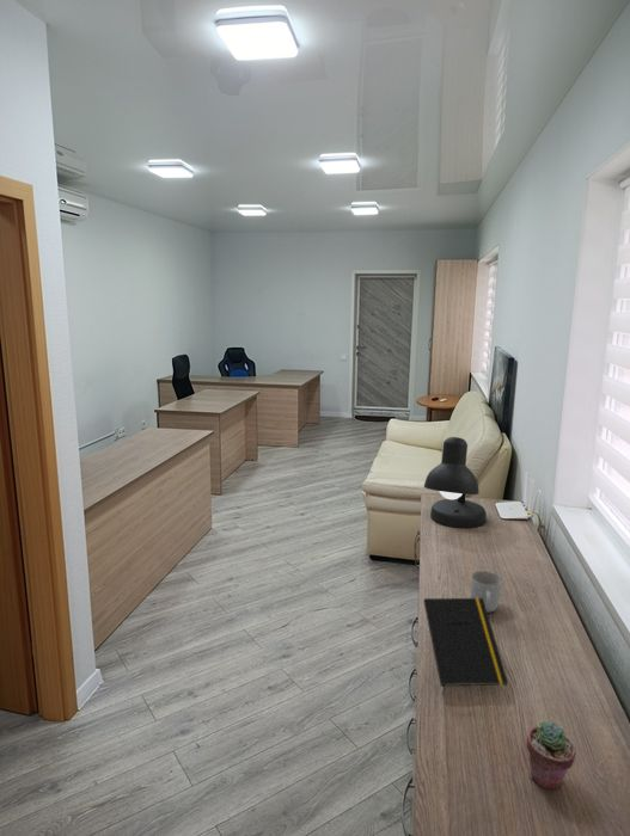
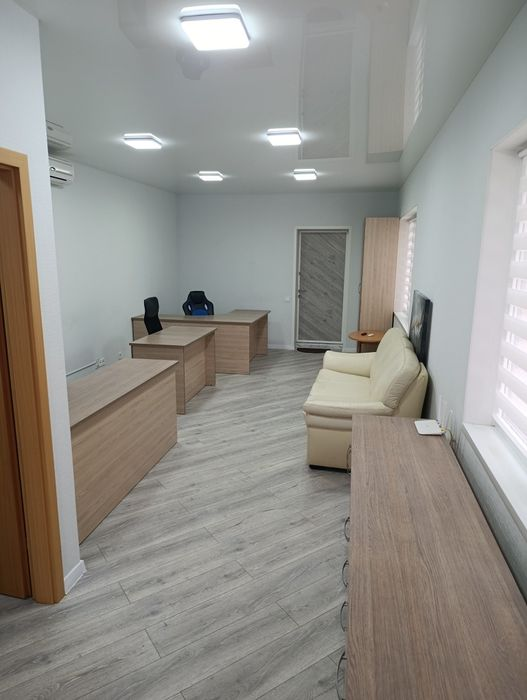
- notepad (463, 644)
- potted succulent (549, 752)
- mug (485, 595)
- desk lamp (455, 480)
